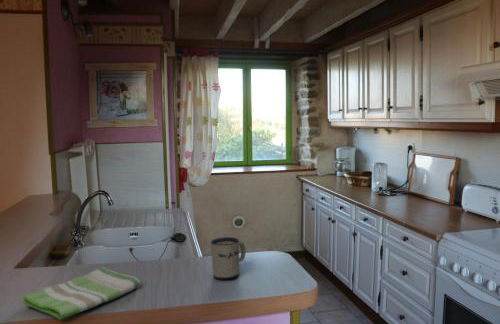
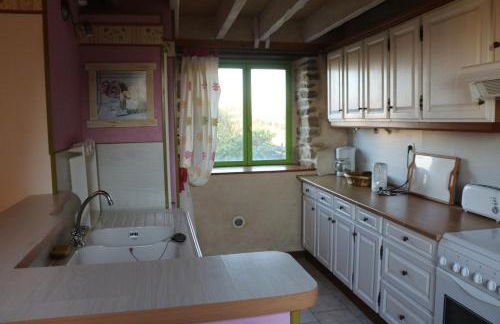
- dish towel (84, 289)
- mug (230, 256)
